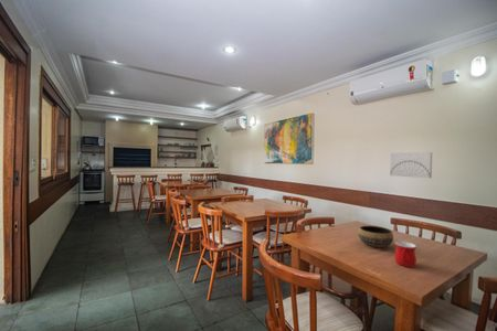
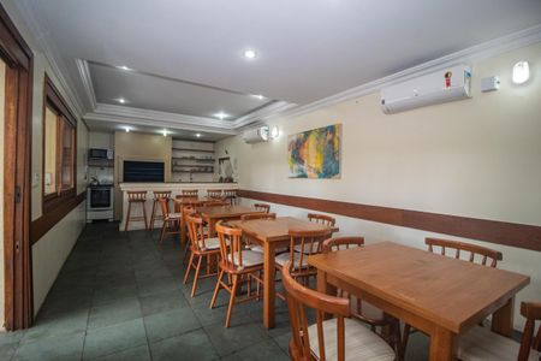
- wall art (410, 164)
- mug (404, 255)
- bowl (374, 236)
